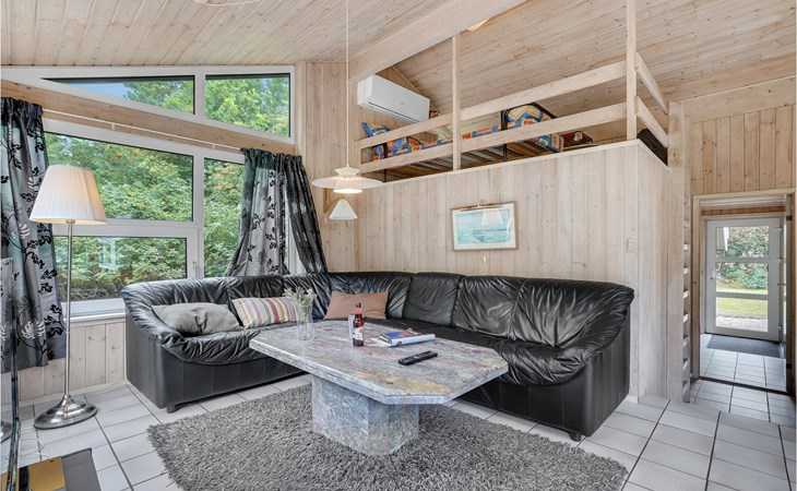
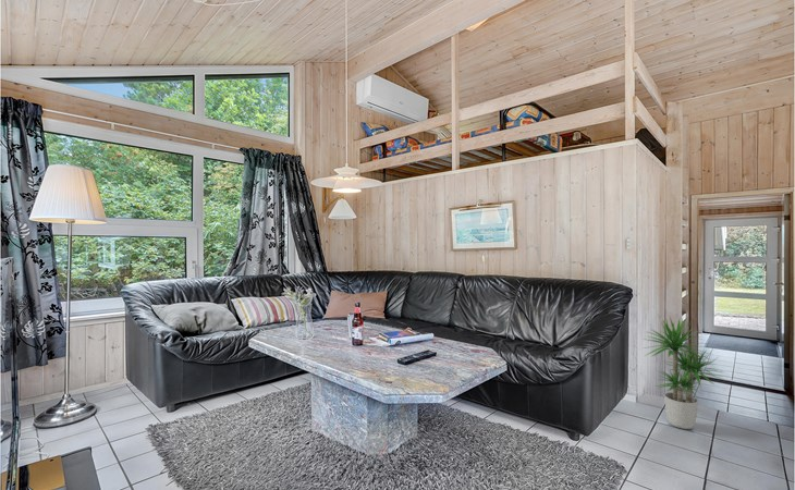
+ potted plant (681, 369)
